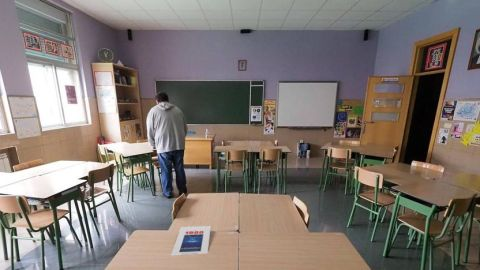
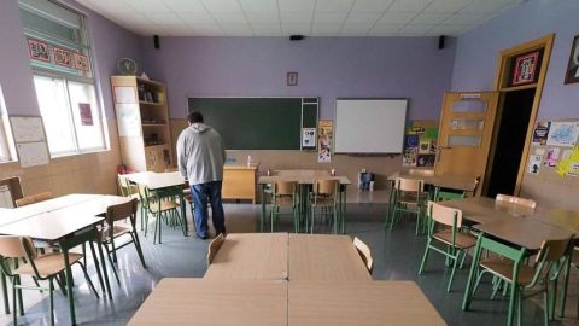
- book (192, 241)
